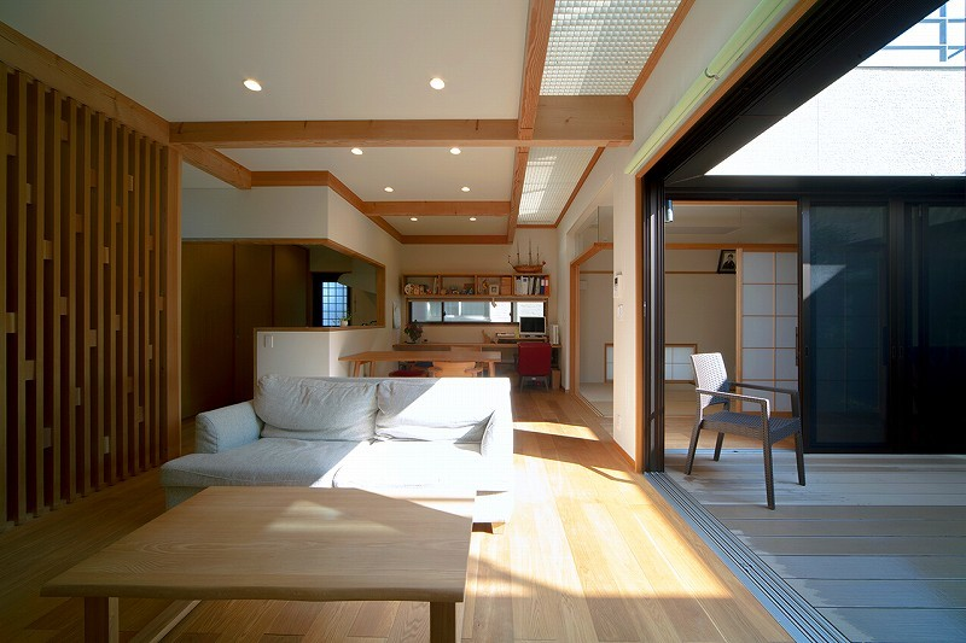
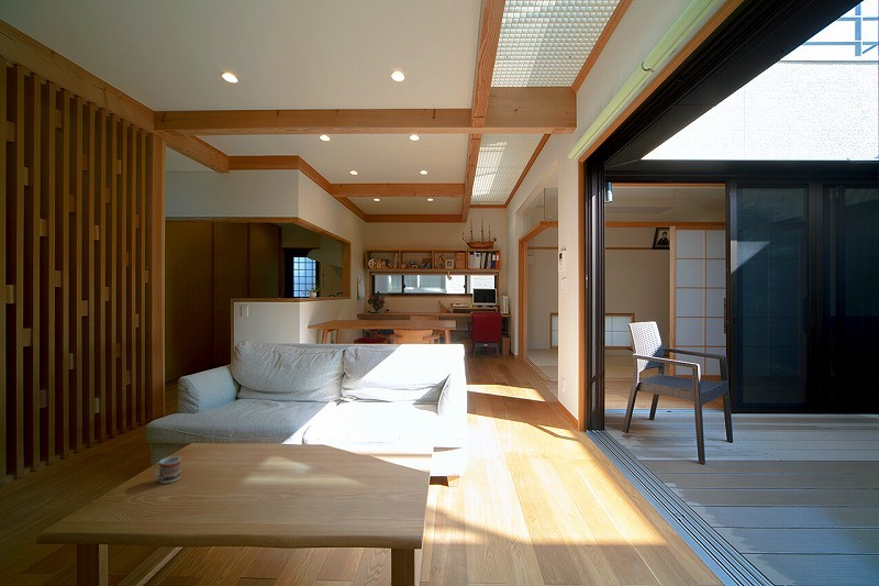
+ cup (166, 469)
